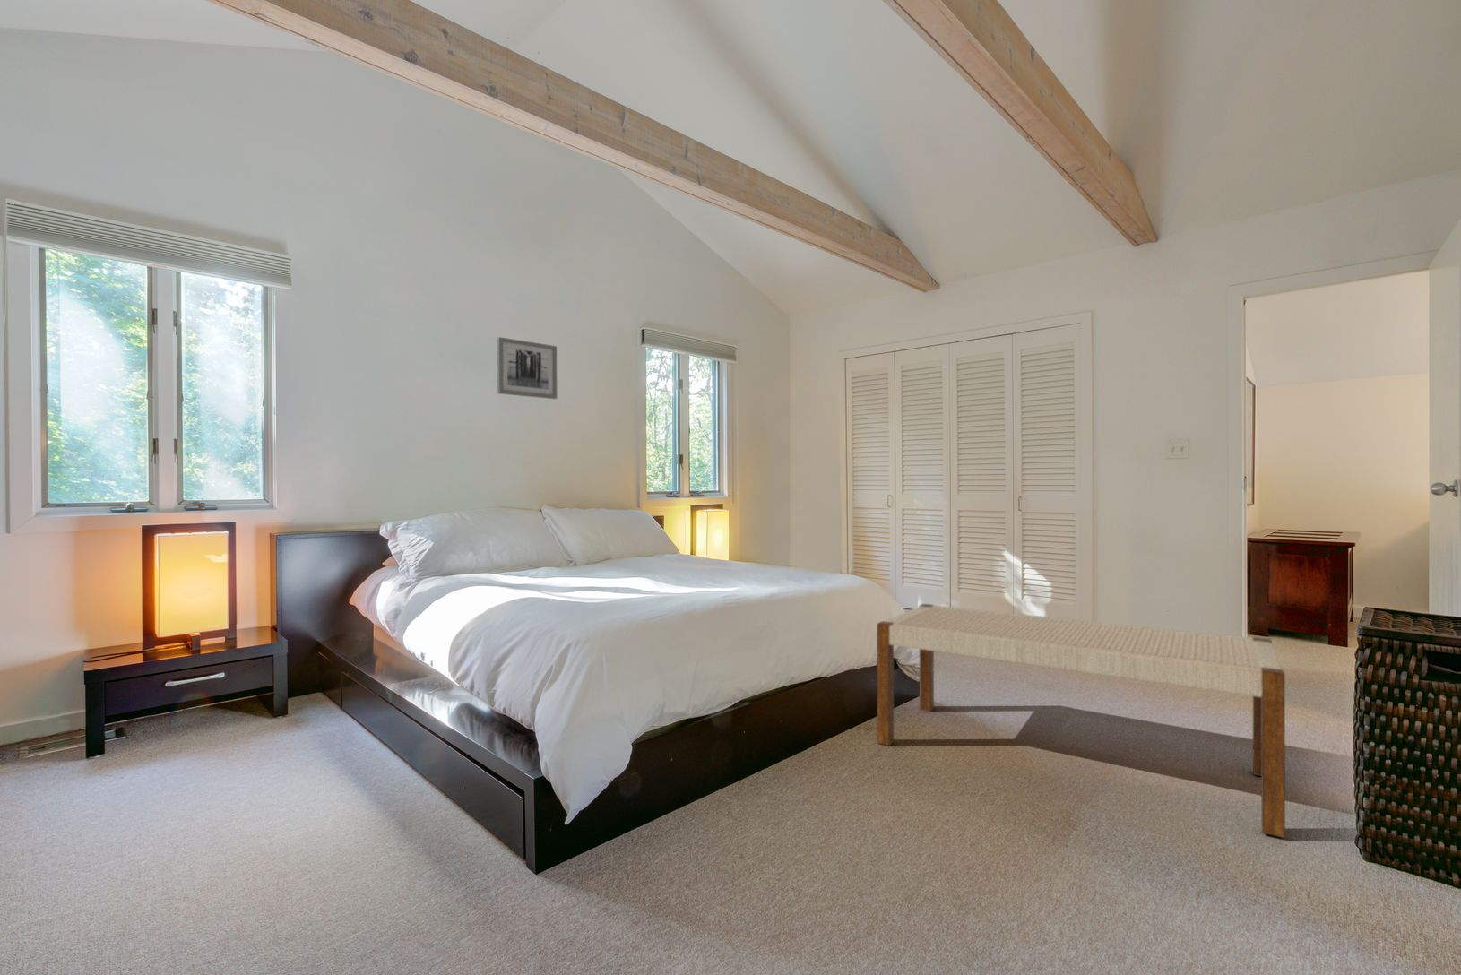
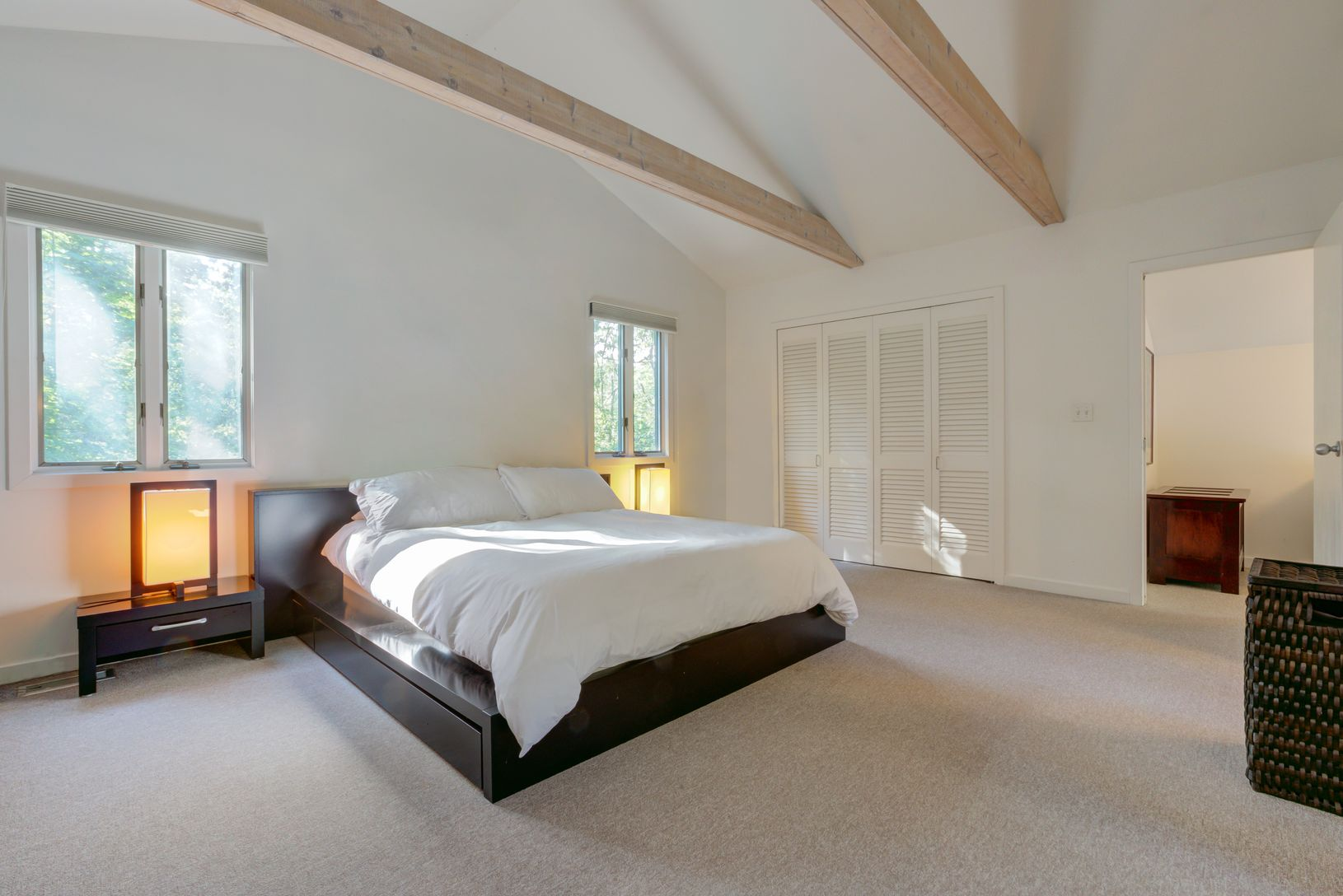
- bench (1067, 669)
- wall art (528, 368)
